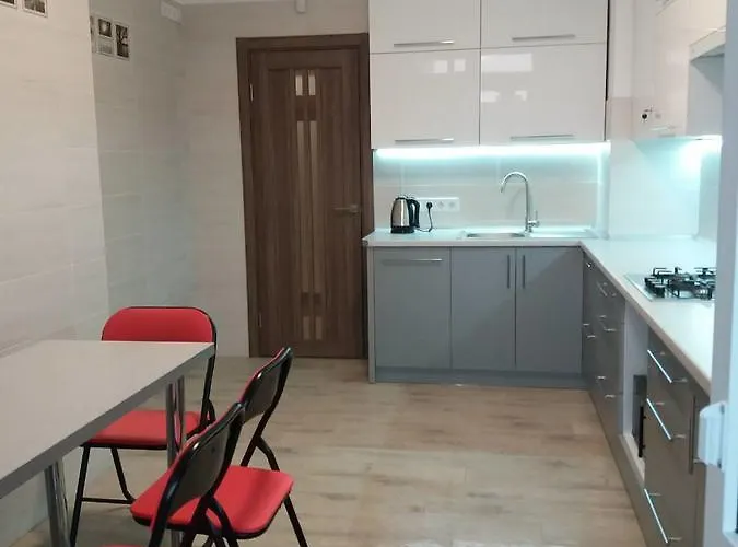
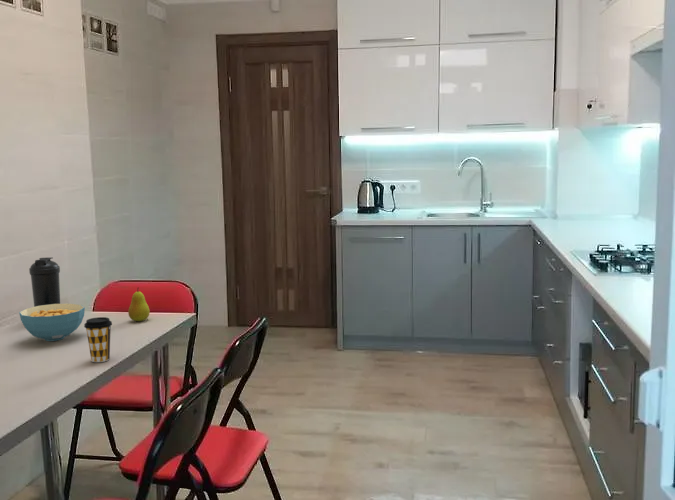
+ cereal bowl (53, 324)
+ coffee cup (99, 339)
+ fruit (138, 303)
+ water bottle (46, 289)
